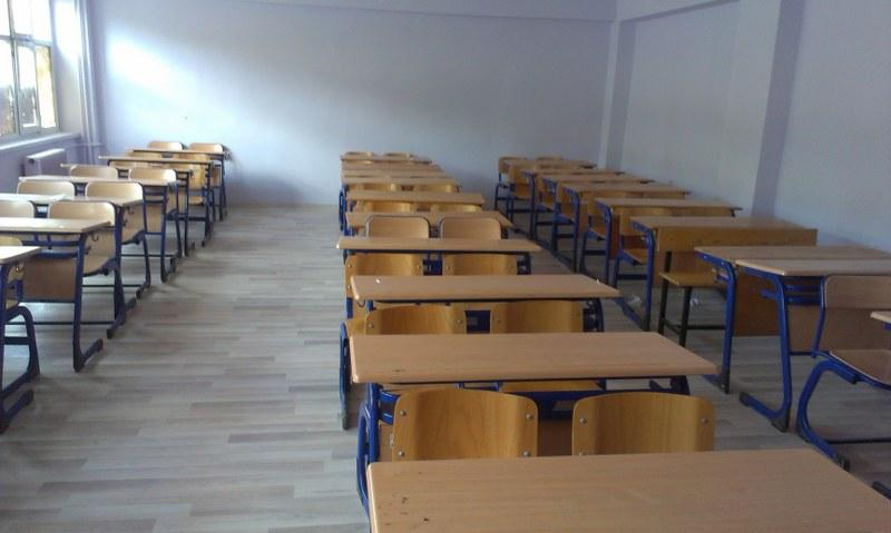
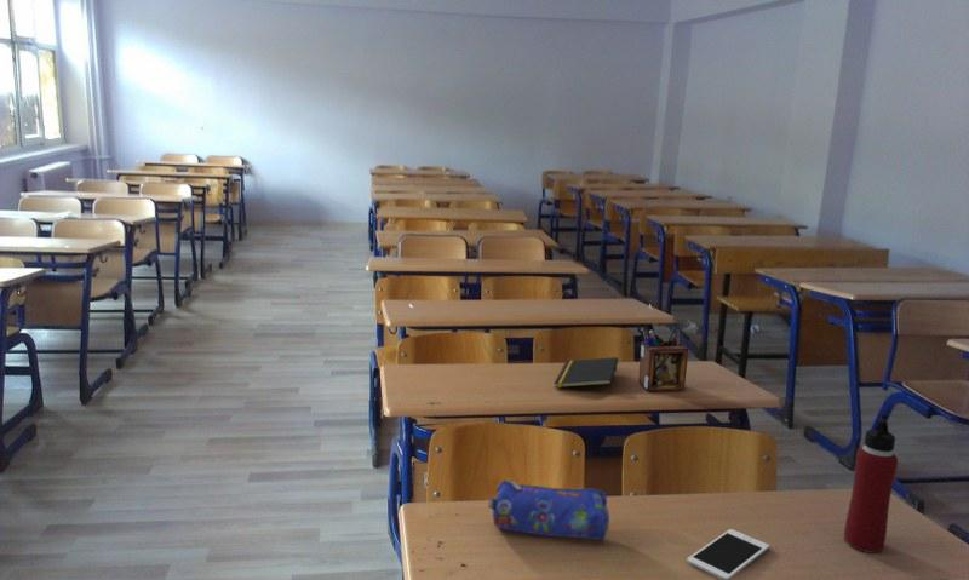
+ pencil case (549, 507)
+ desk organizer (663, 357)
+ water bottle (872, 481)
+ notepad (586, 372)
+ cell phone (728, 553)
